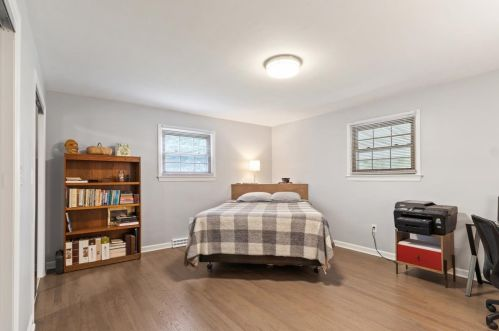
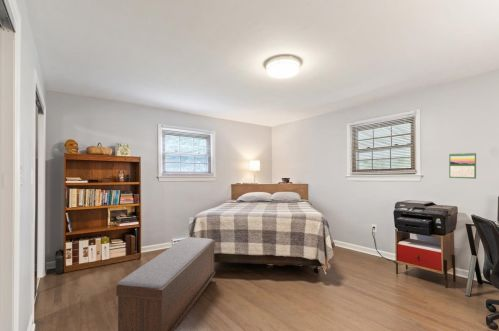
+ calendar (462, 165)
+ bench (176, 278)
